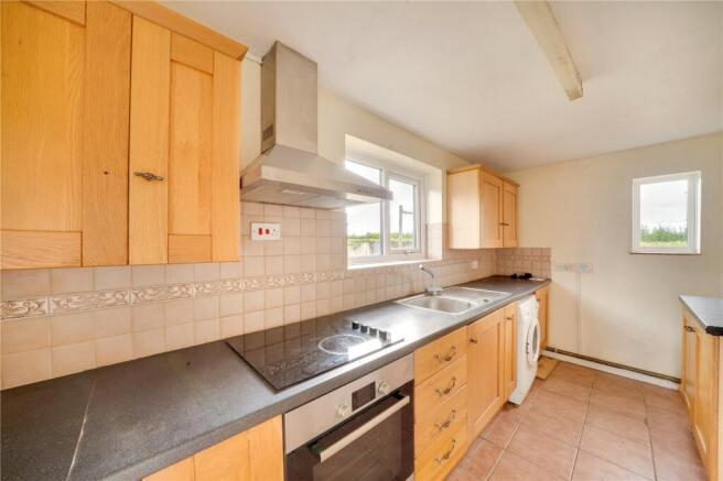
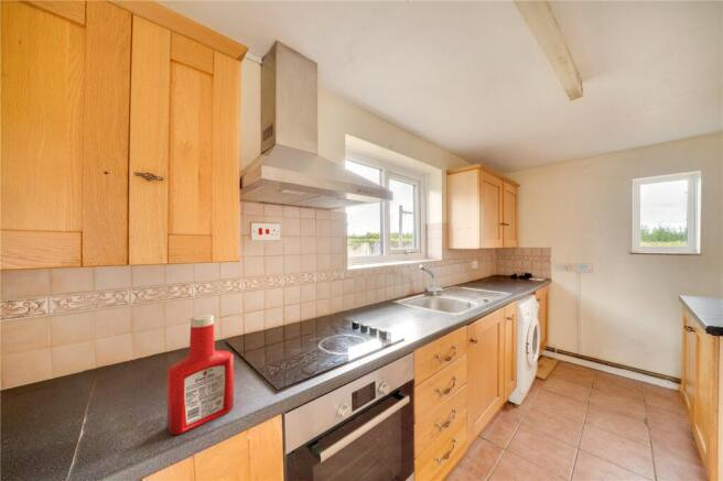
+ soap bottle (202, 367)
